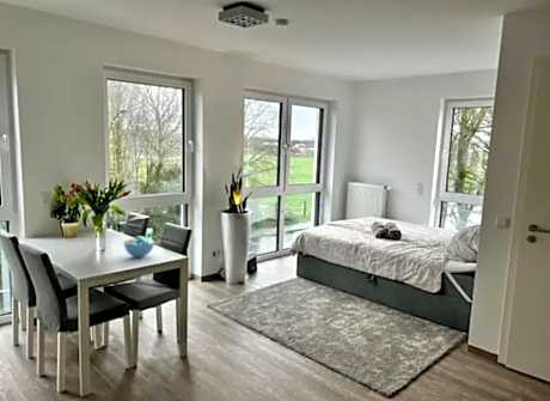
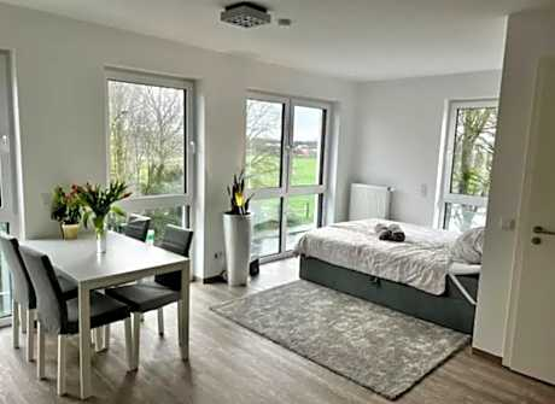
- bowl (139, 245)
